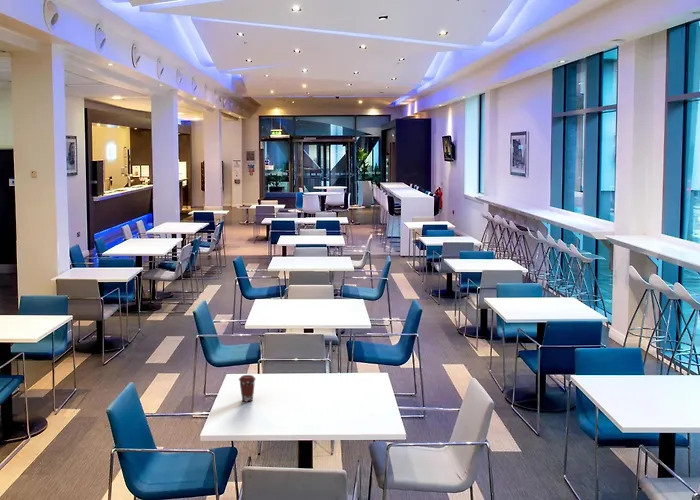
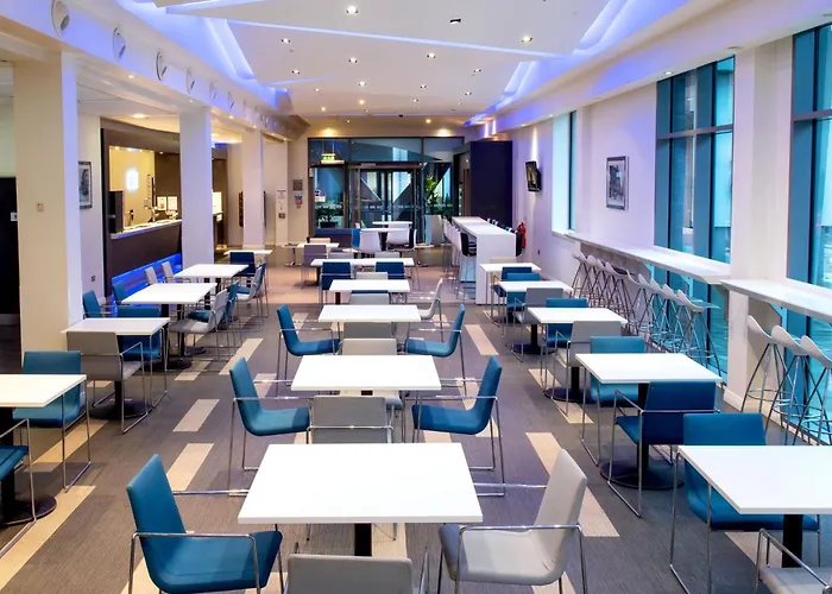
- coffee cup (247, 388)
